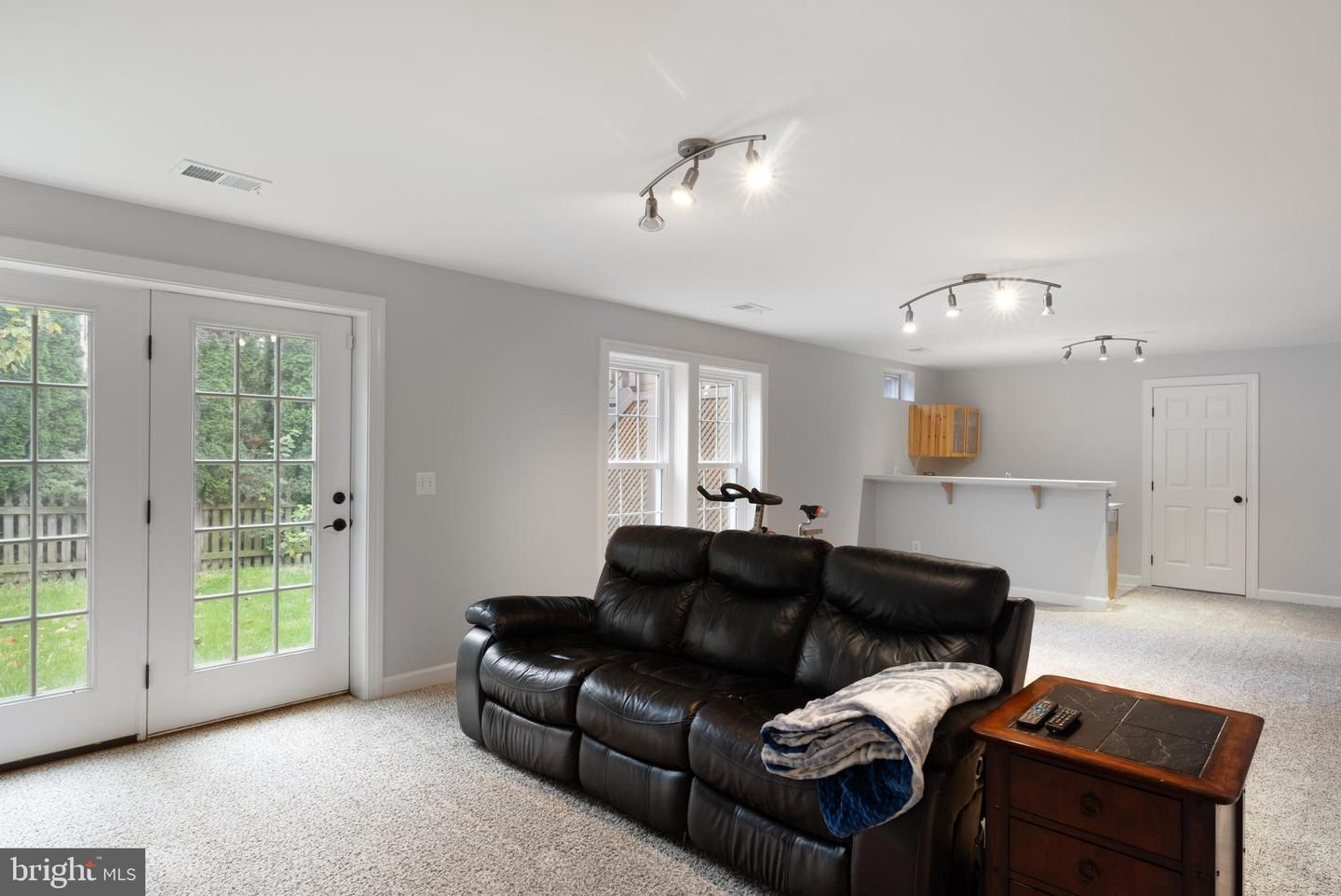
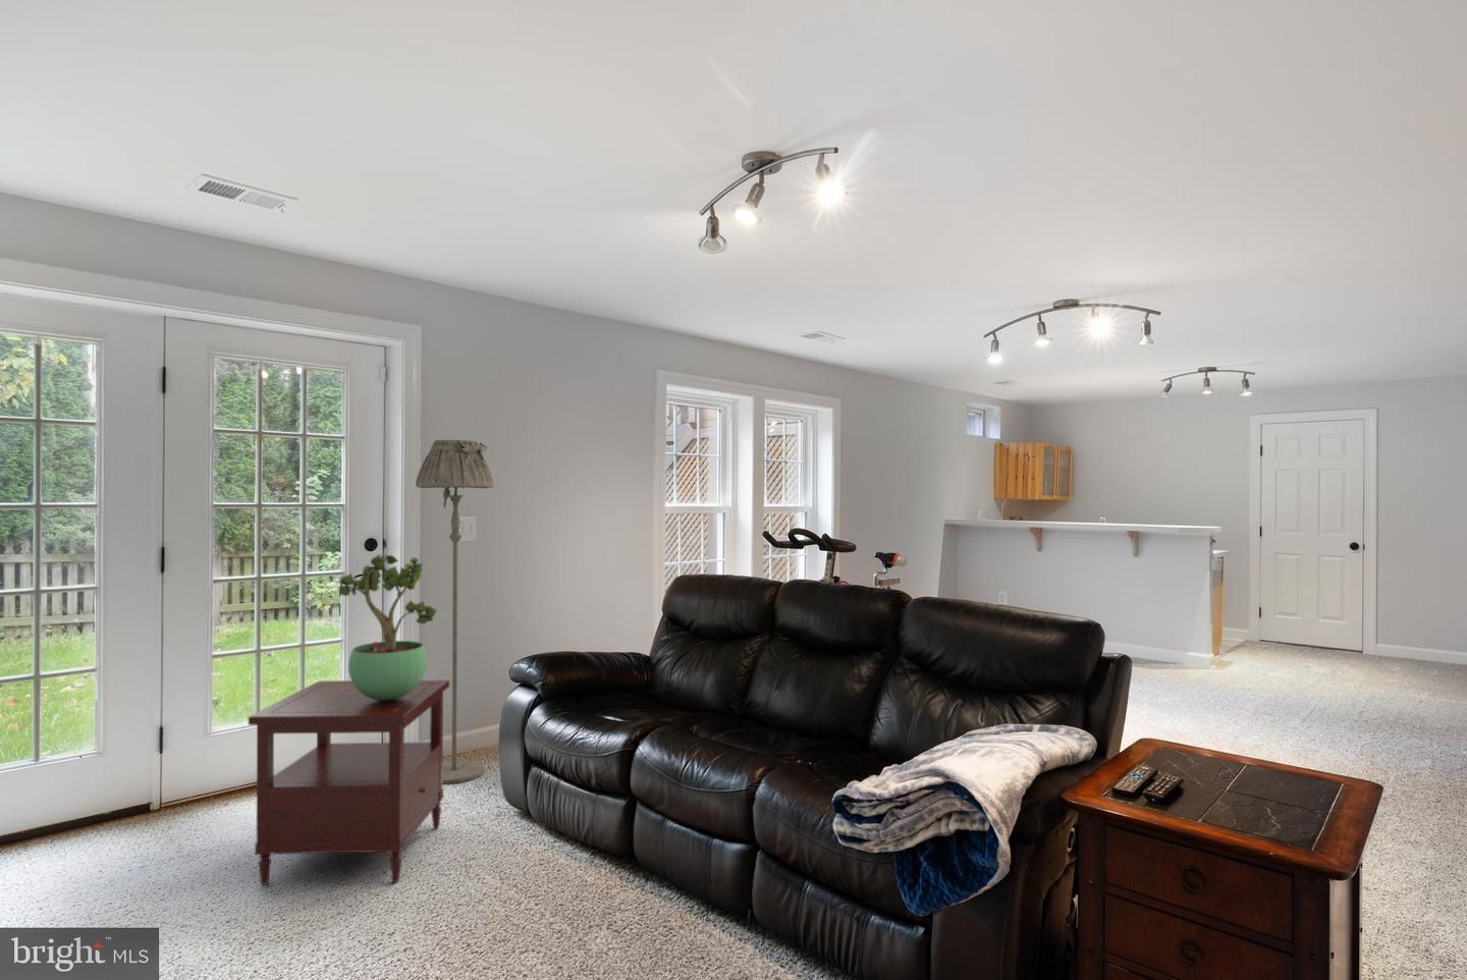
+ potted plant (384, 627)
+ side table (357, 775)
+ floor lamp (454, 606)
